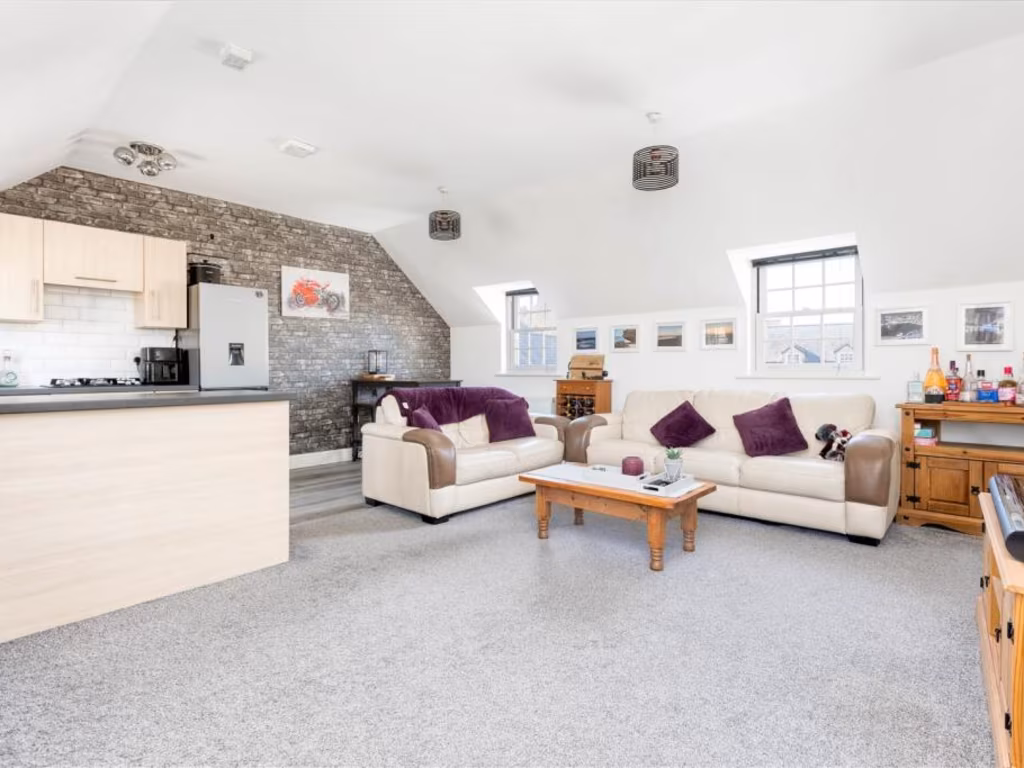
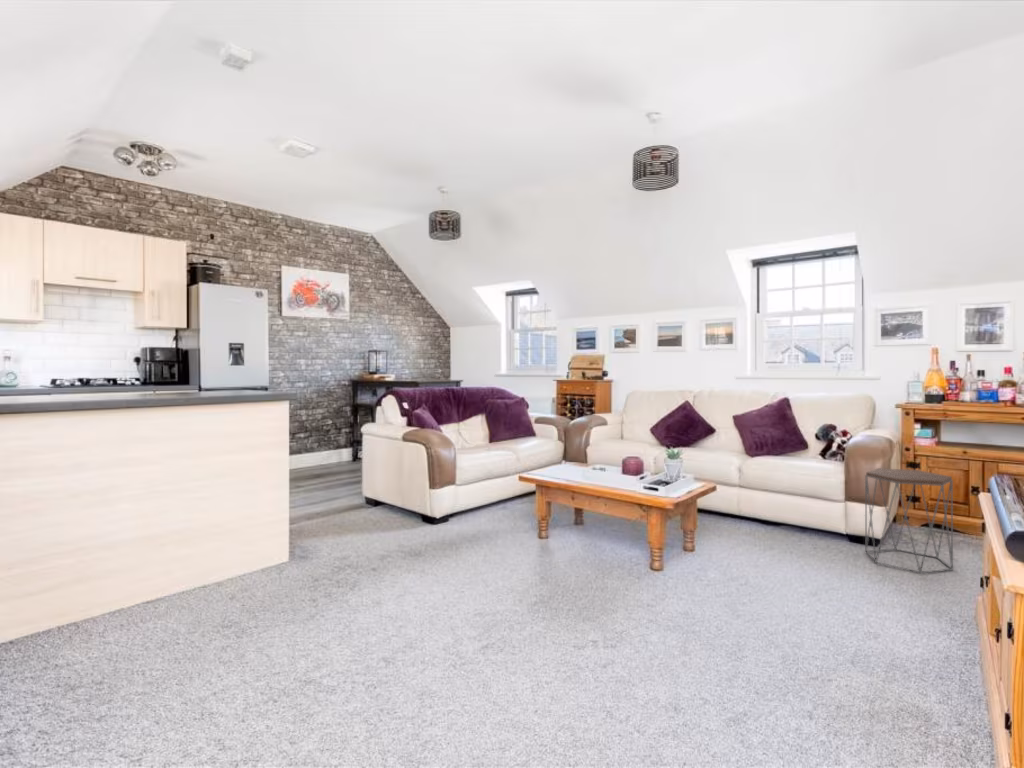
+ side table (906, 517)
